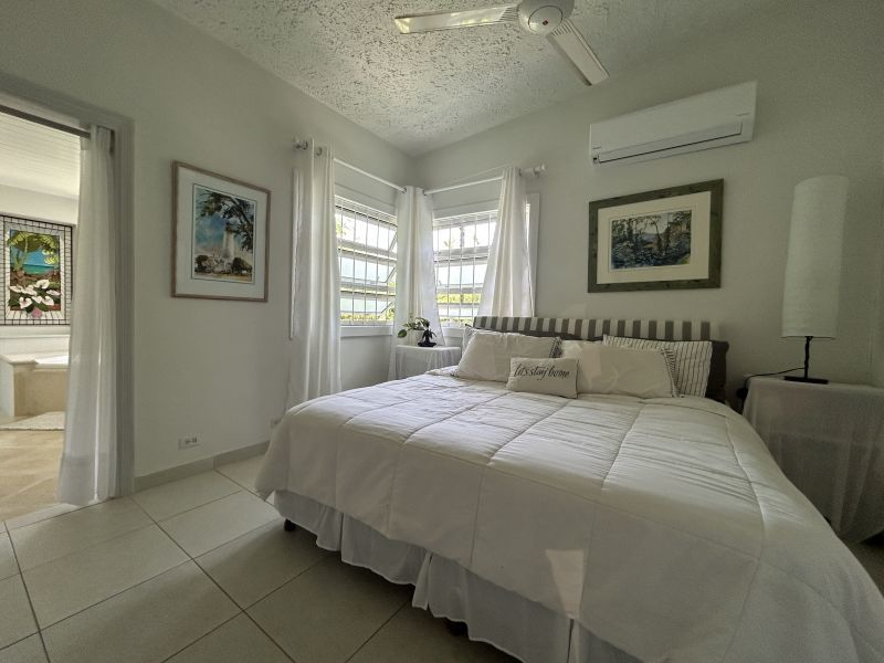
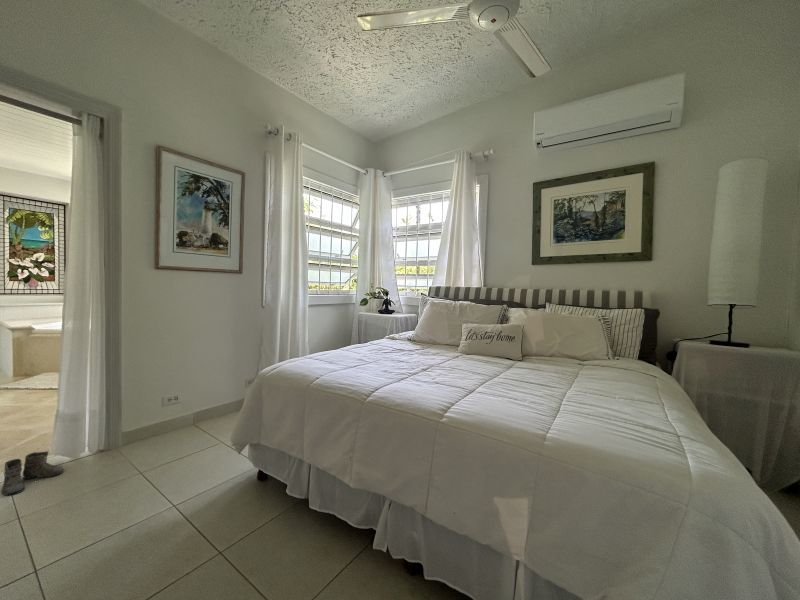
+ boots (27, 470)
